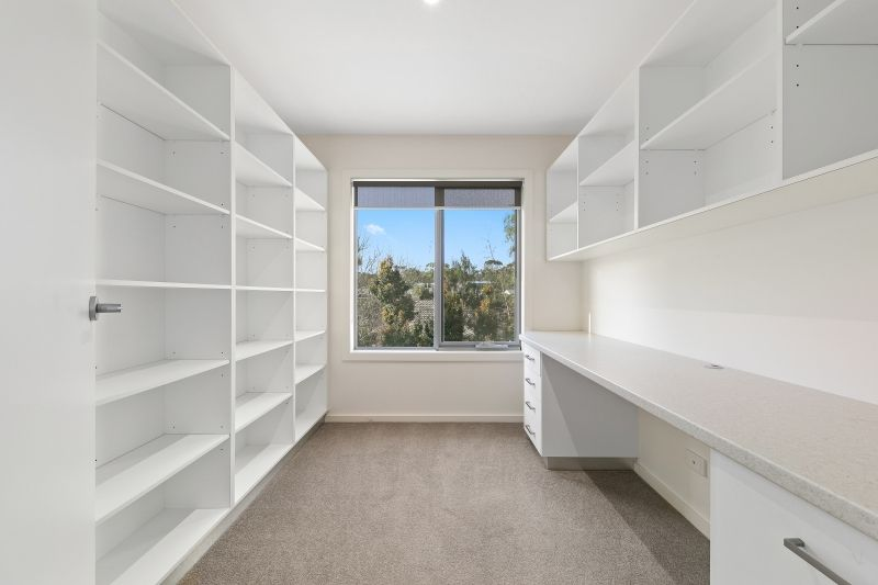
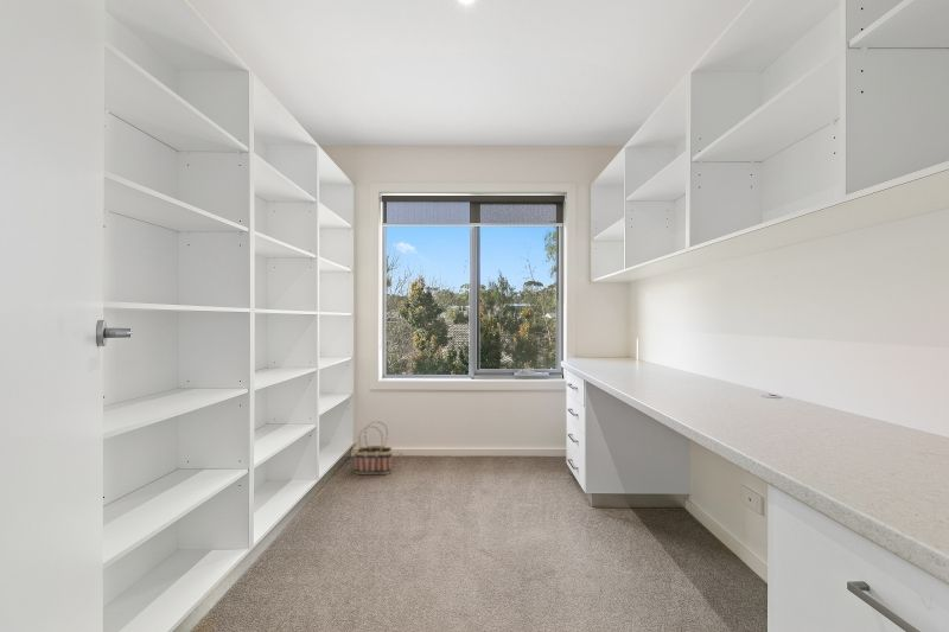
+ basket (374, 447)
